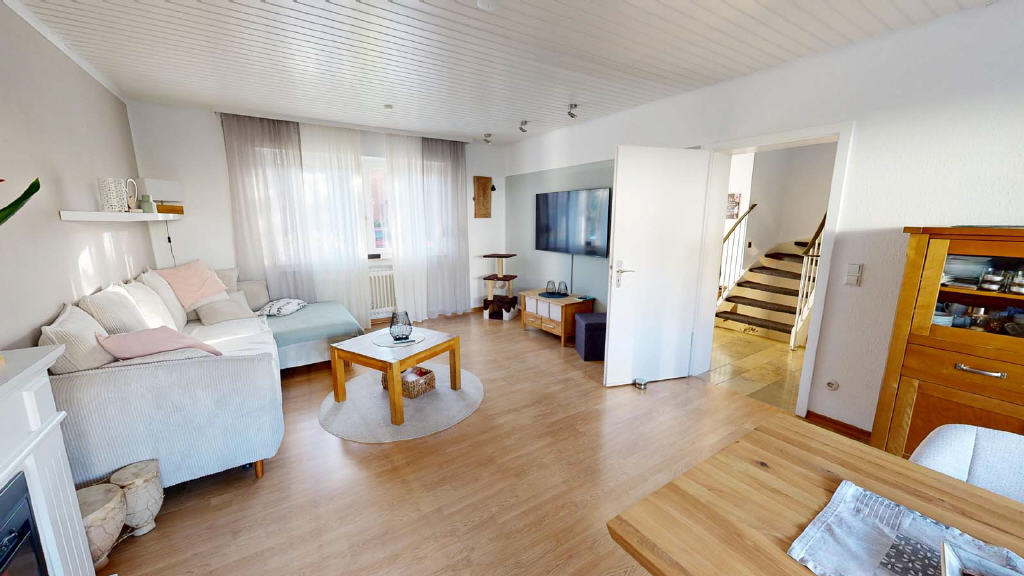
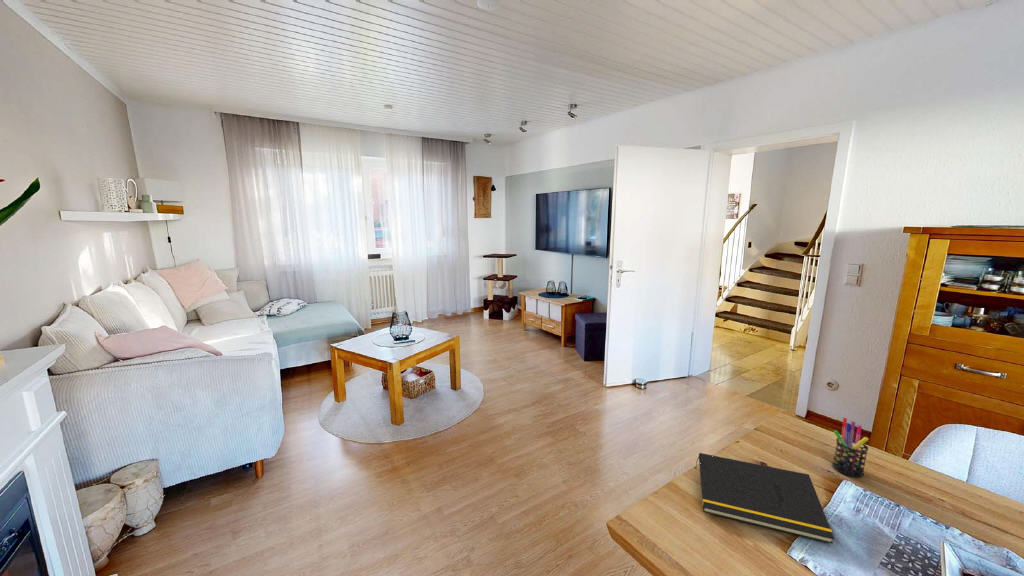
+ notepad (757, 492)
+ pen holder (847, 446)
